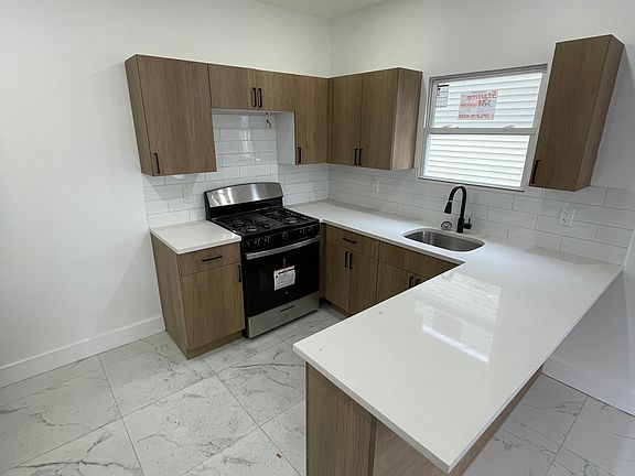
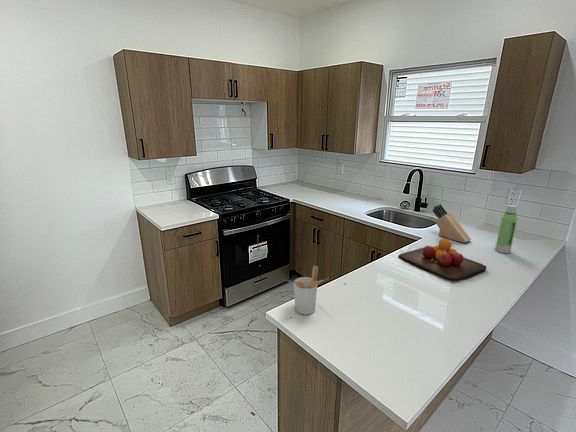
+ knife block (450, 222)
+ utensil holder (310, 291)
+ water bottle (507, 229)
+ chopping board (442, 252)
